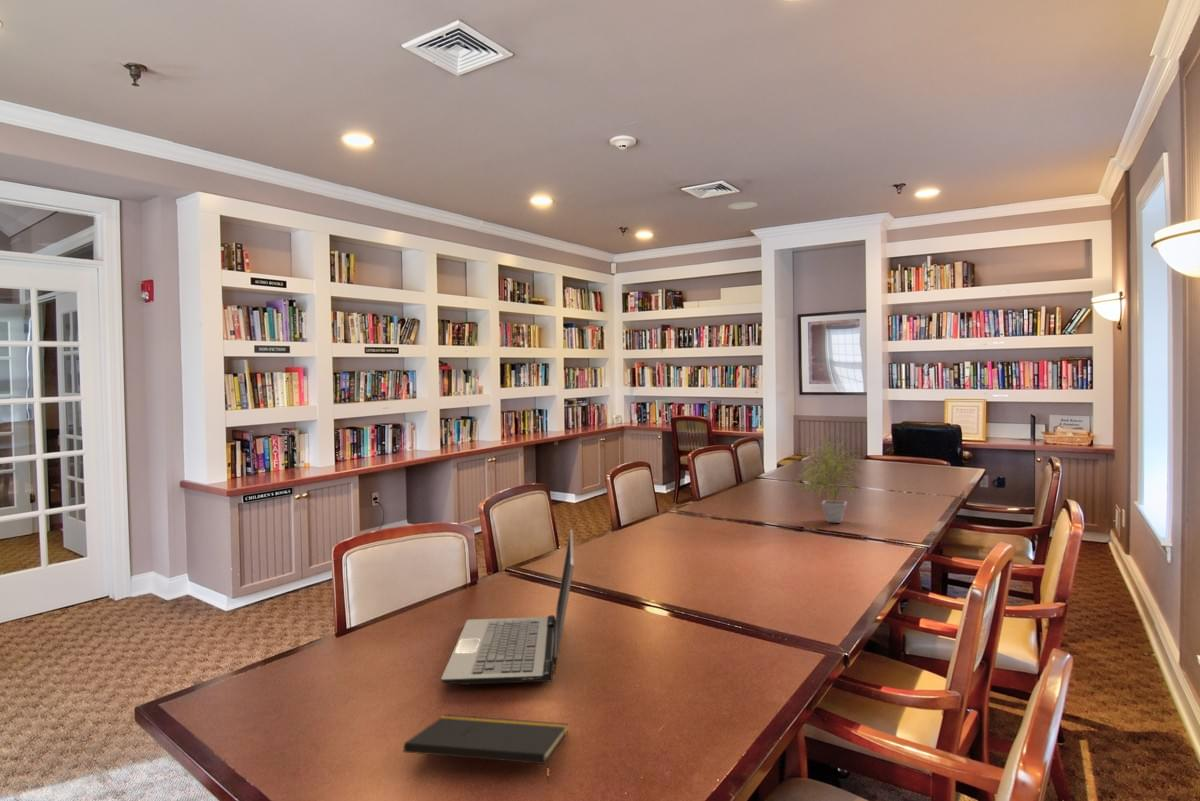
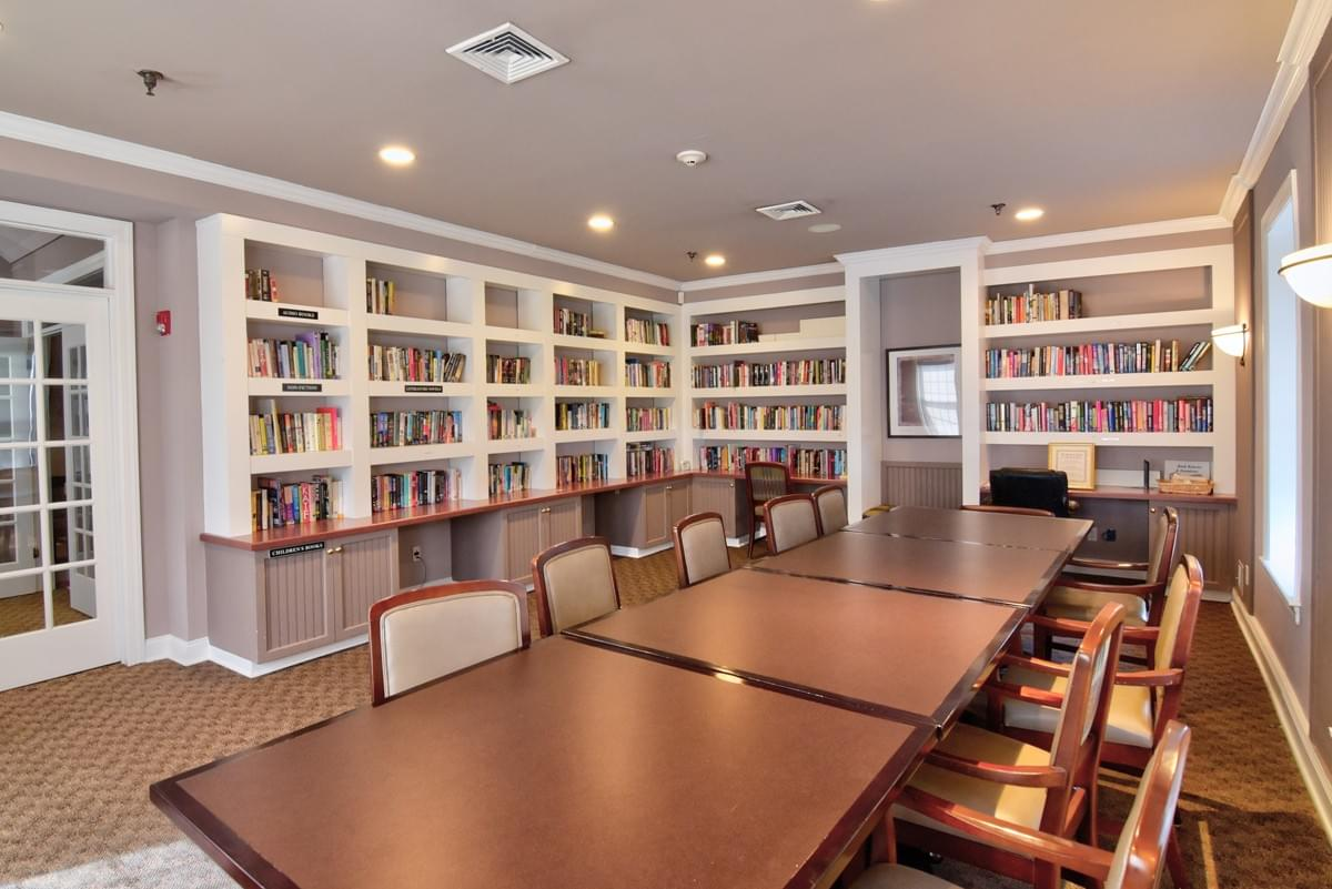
- potted plant (829, 478)
- notepad (490, 737)
- laptop computer (514, 618)
